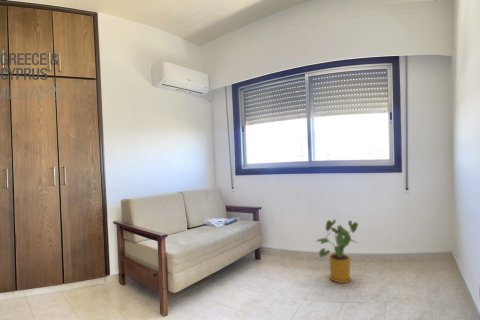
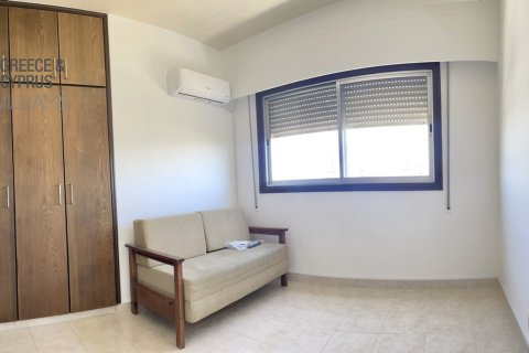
- house plant (337, 250)
